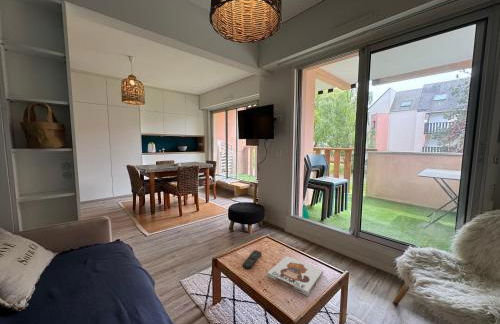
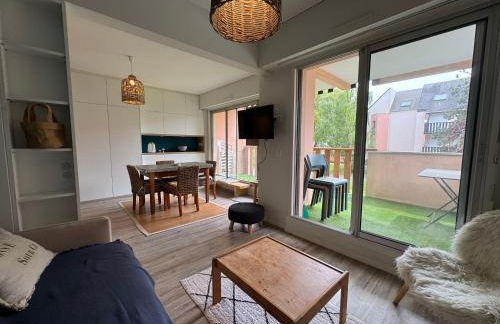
- remote control (252, 258)
- board game (295, 273)
